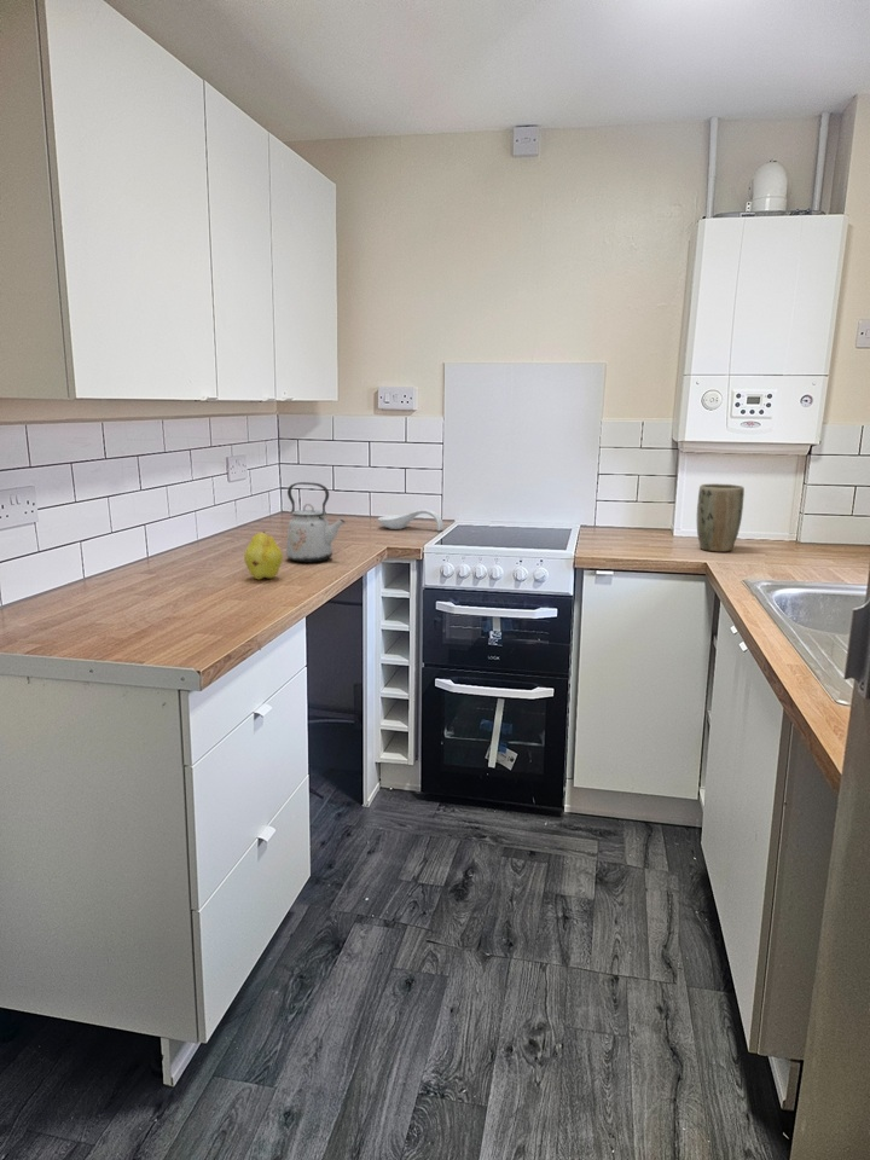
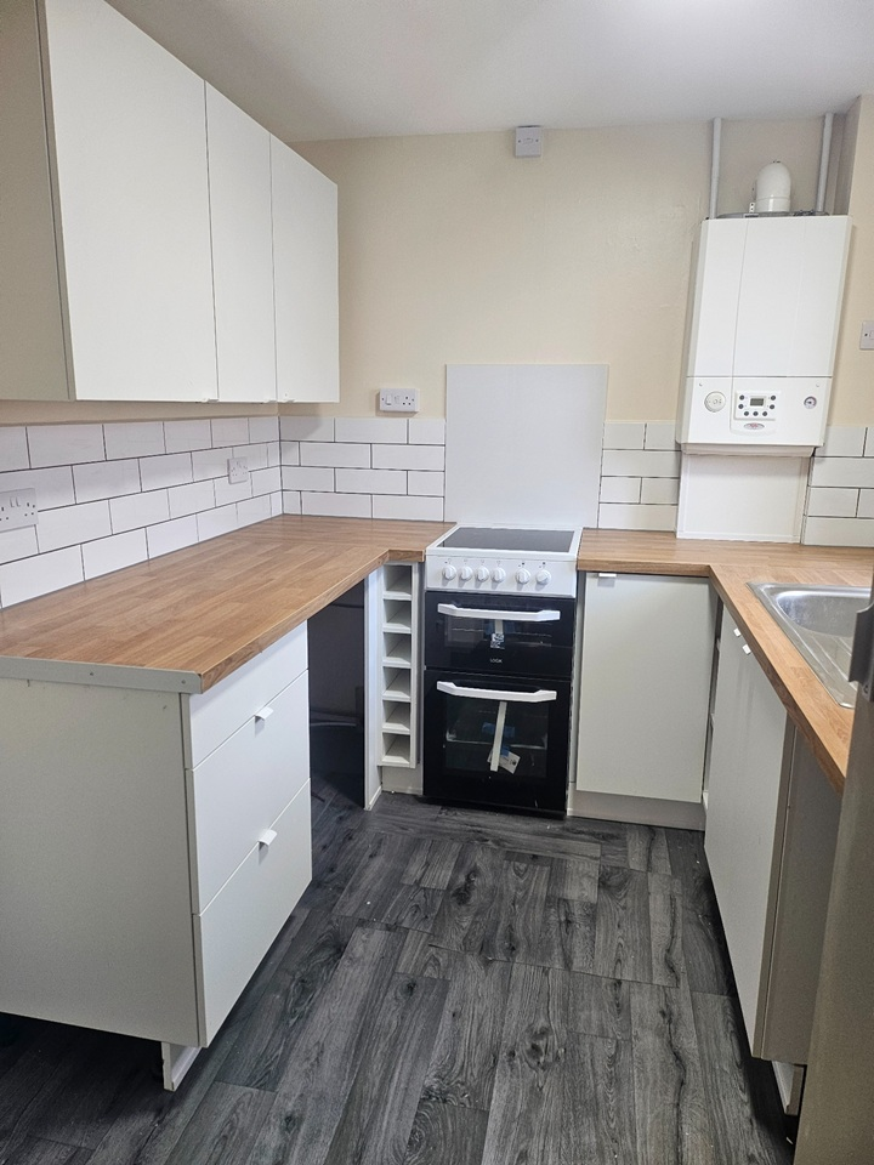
- fruit (262, 555)
- spoon rest (410, 518)
- kettle (315, 522)
- plant pot (719, 517)
